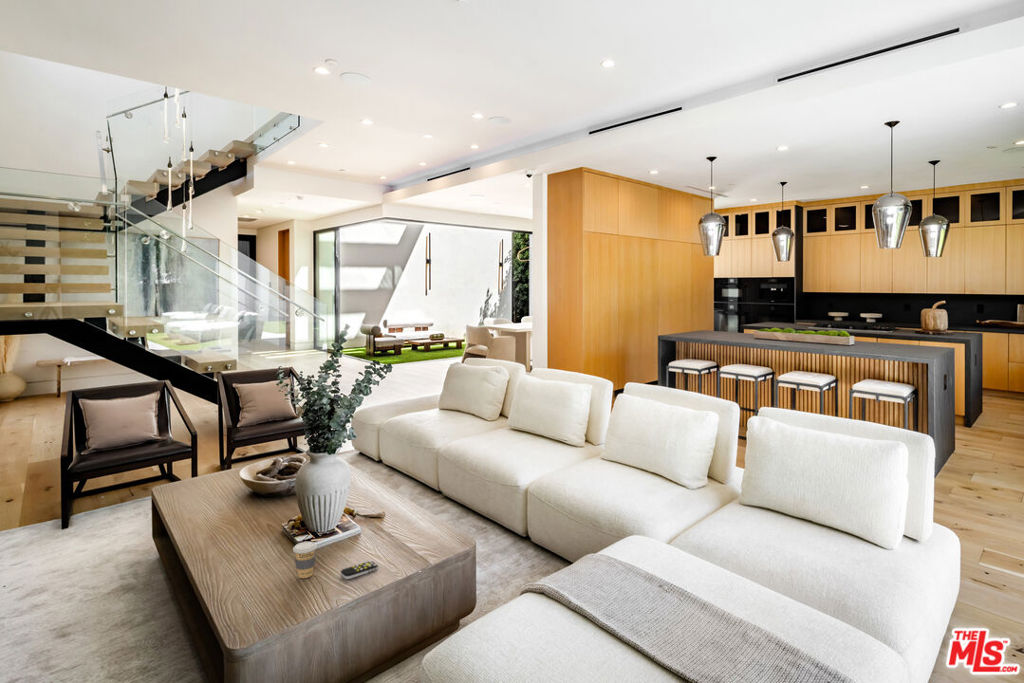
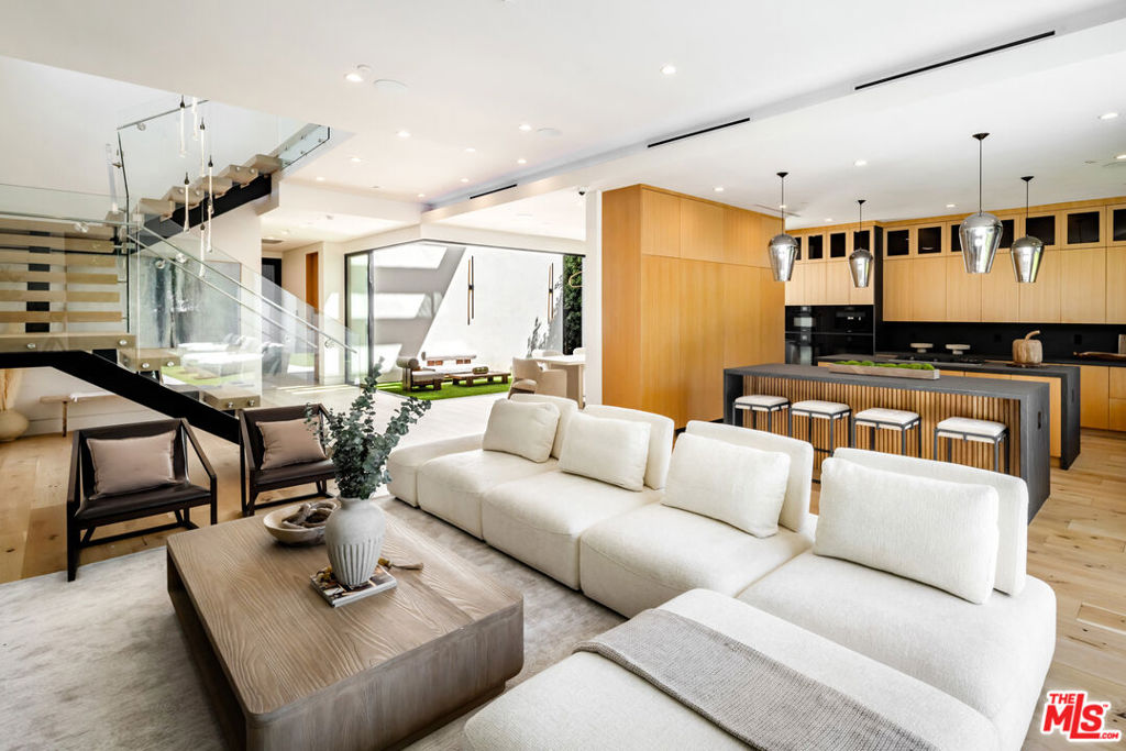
- coffee cup (305, 560)
- remote control (359, 569)
